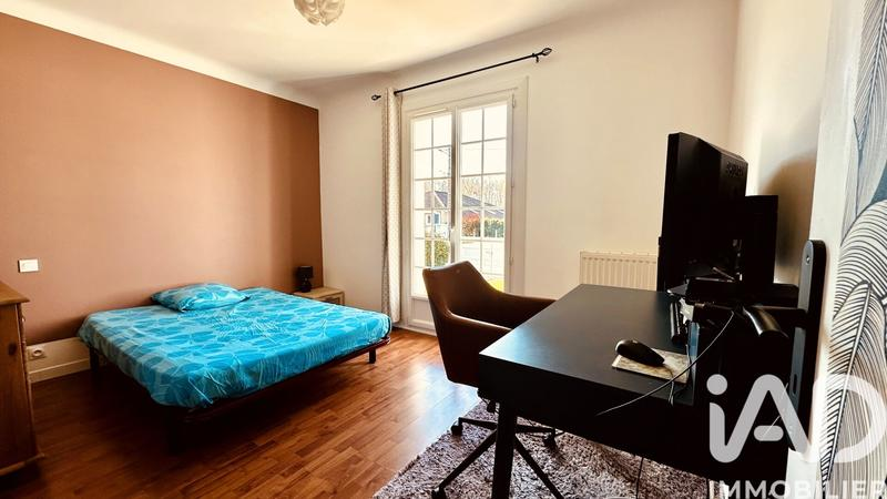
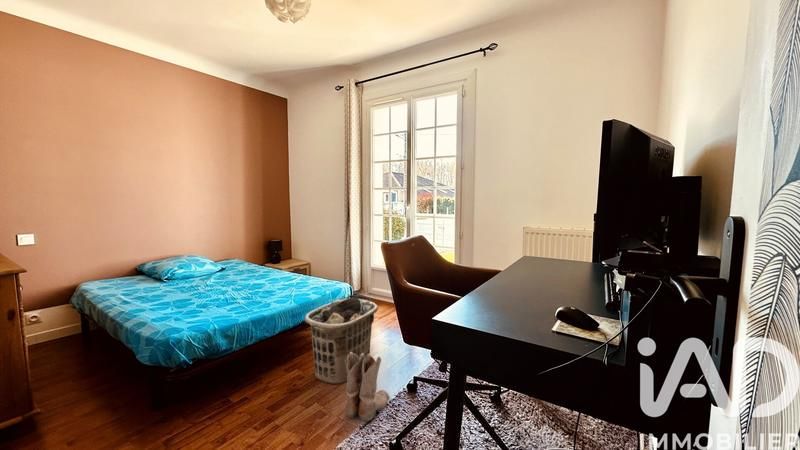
+ clothes hamper (343, 333)
+ boots (367, 377)
